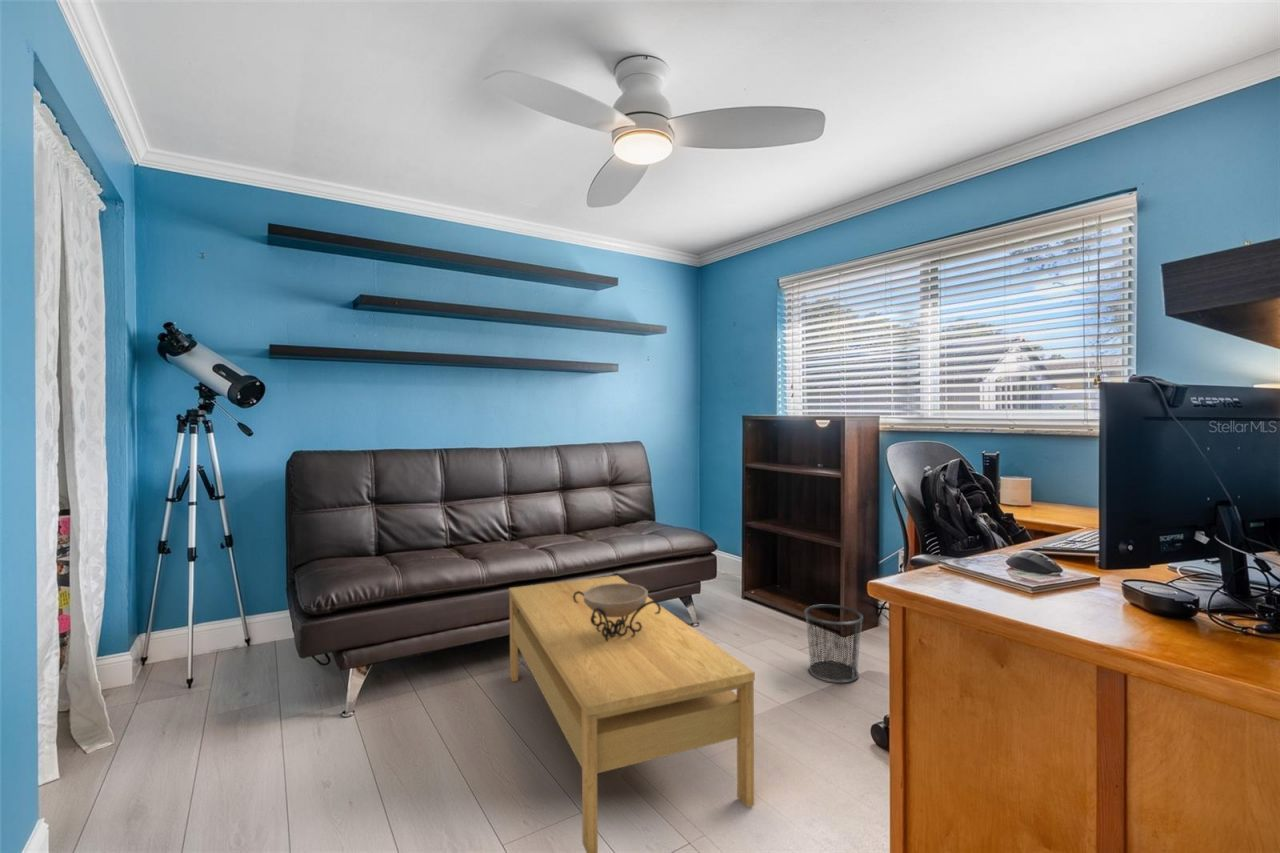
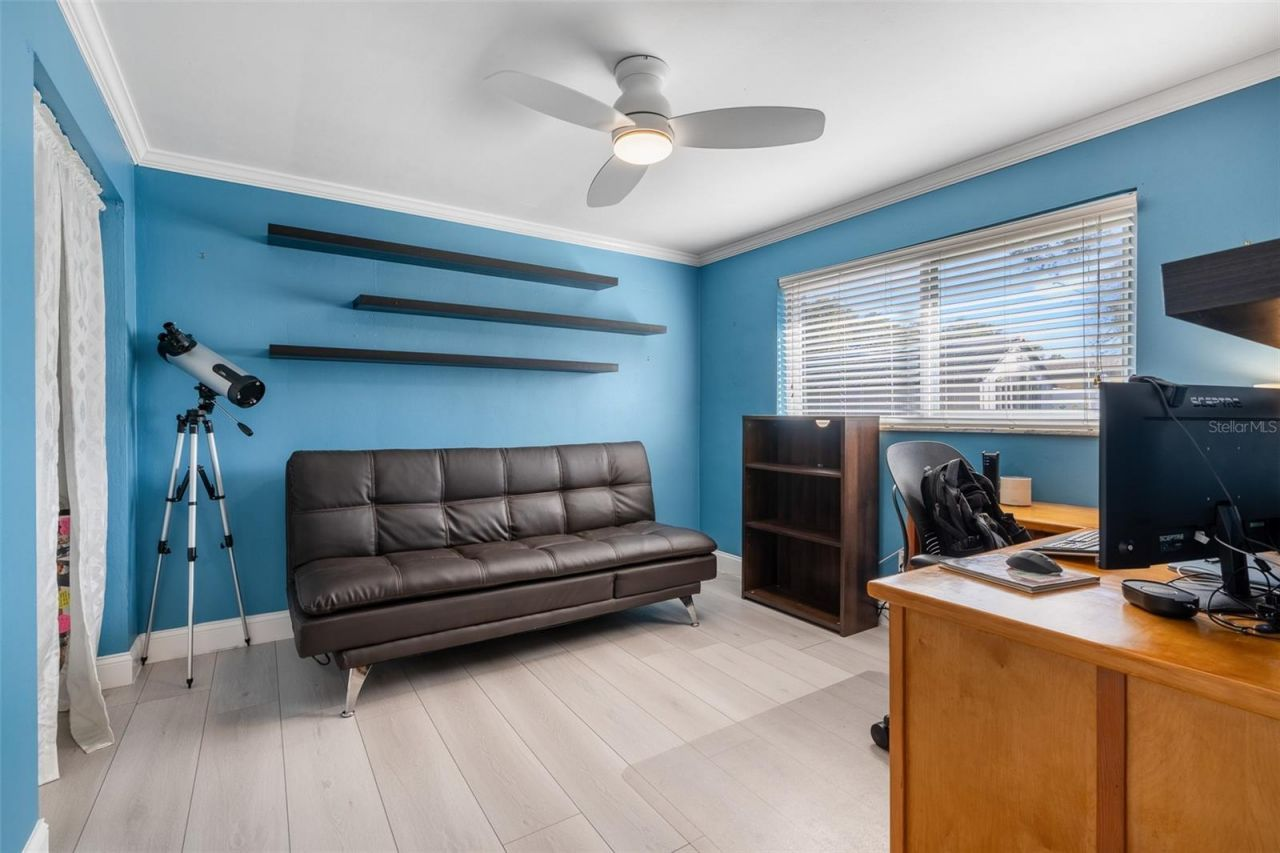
- coffee table (607, 674)
- waste bin (833, 642)
- decorative bowl (615, 613)
